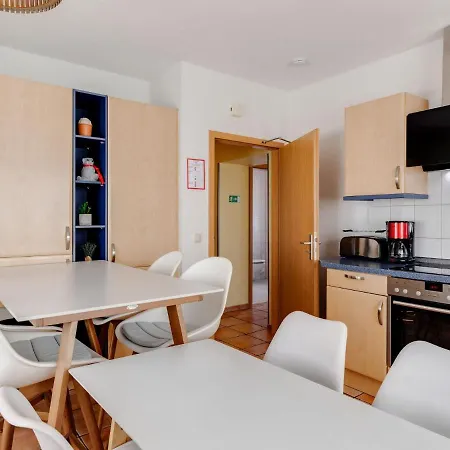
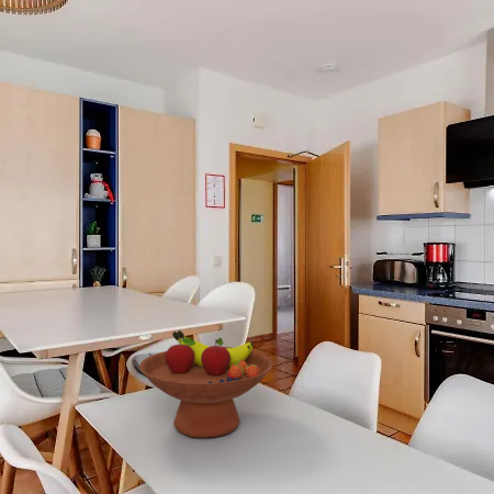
+ fruit bowl (206, 381)
